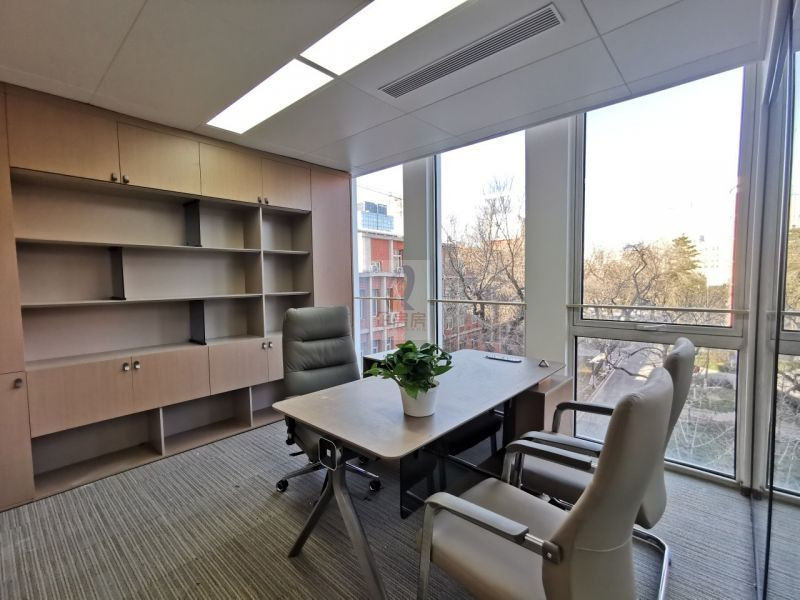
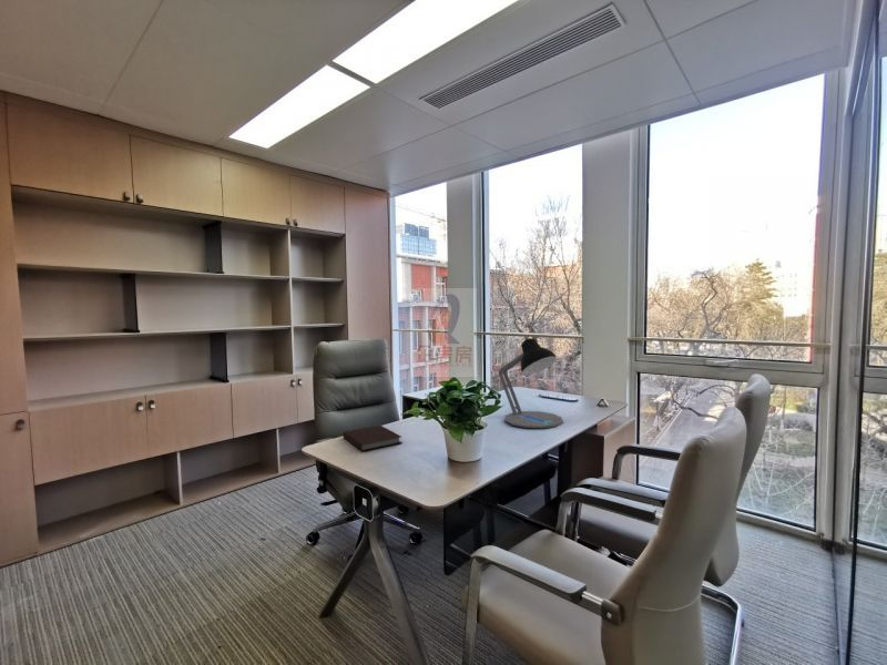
+ notebook (371, 437)
+ desk lamp (527, 374)
